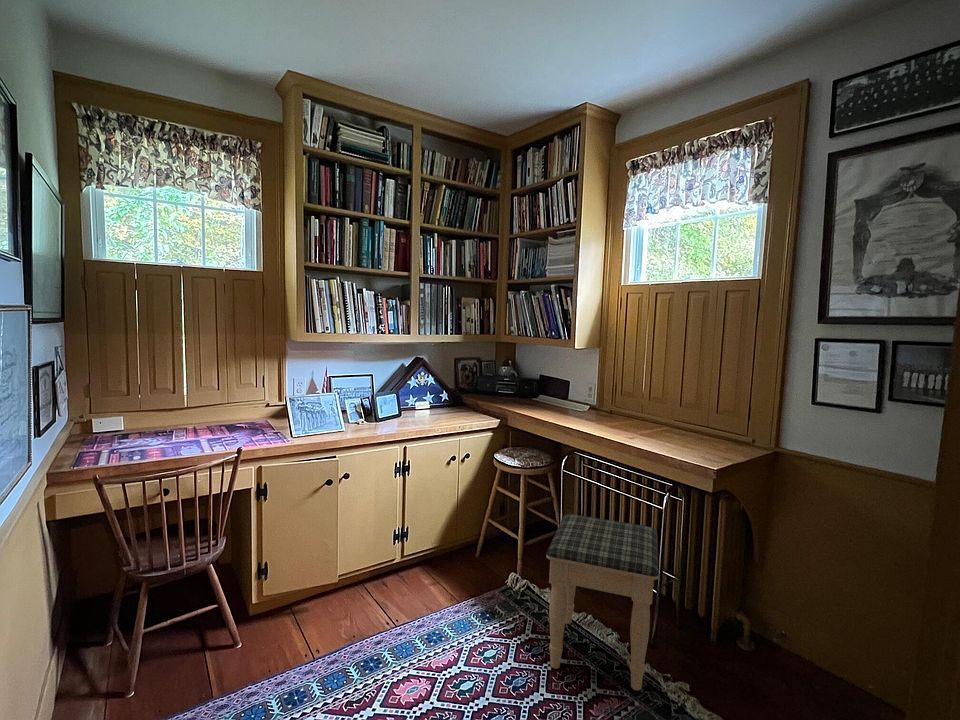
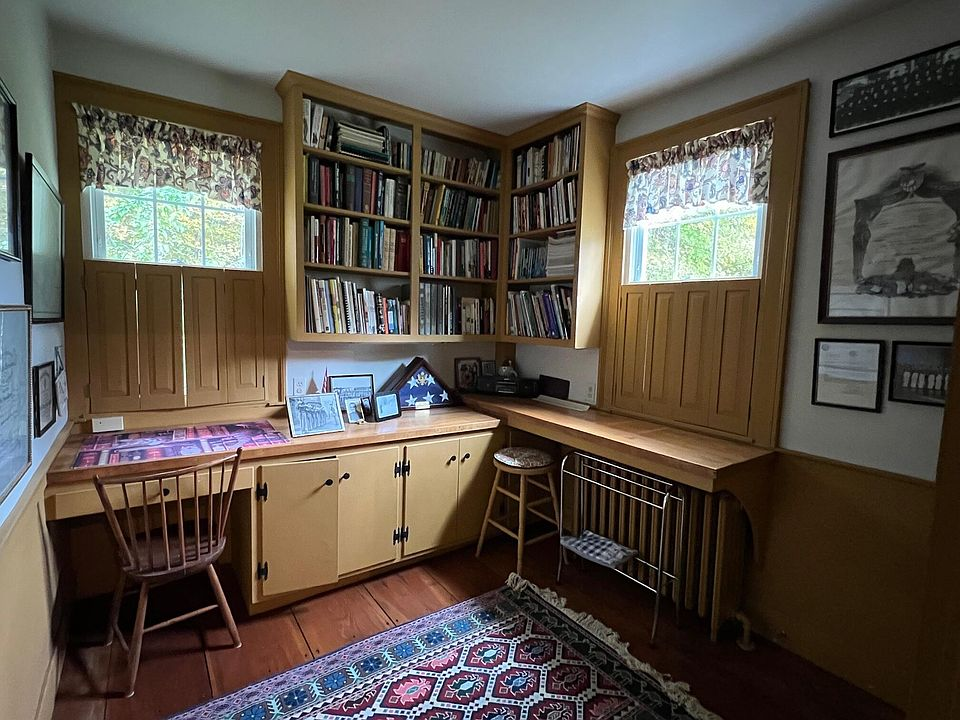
- footstool (601, 590)
